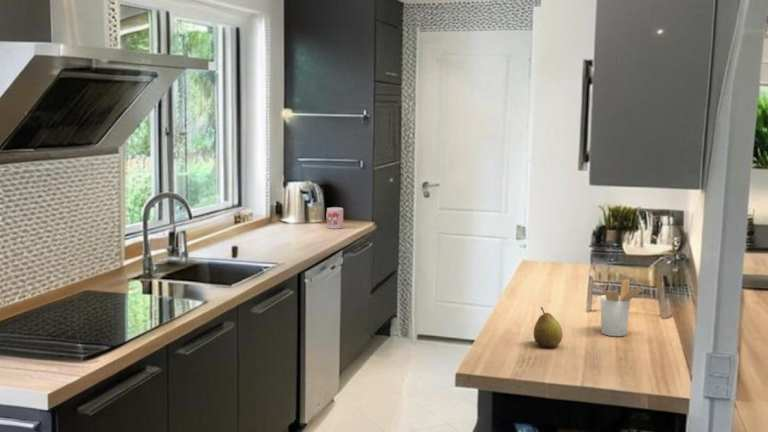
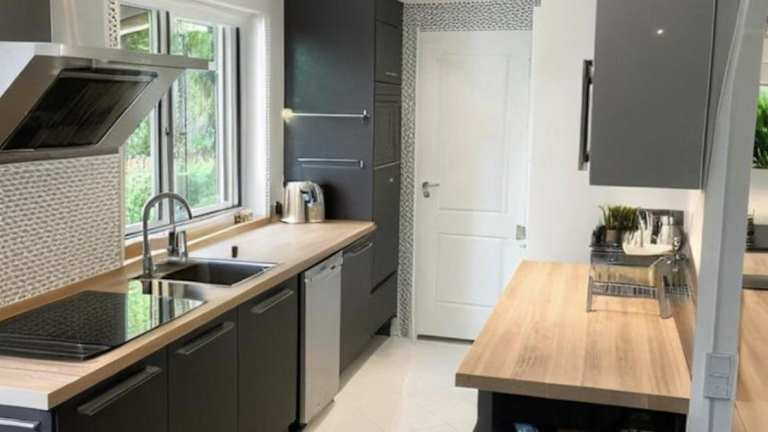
- fruit (548, 326)
- utensil holder (621, 308)
- mug (333, 217)
